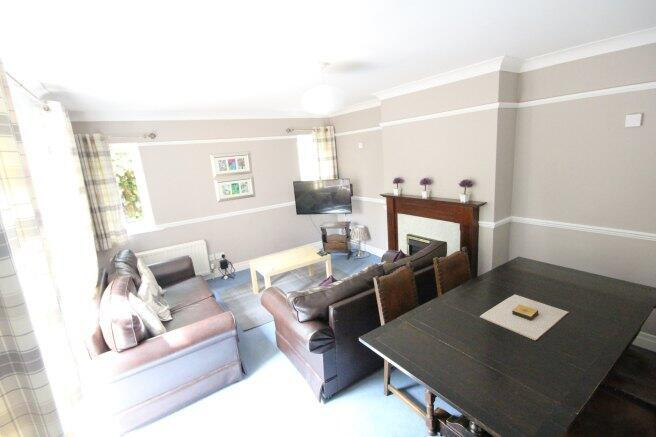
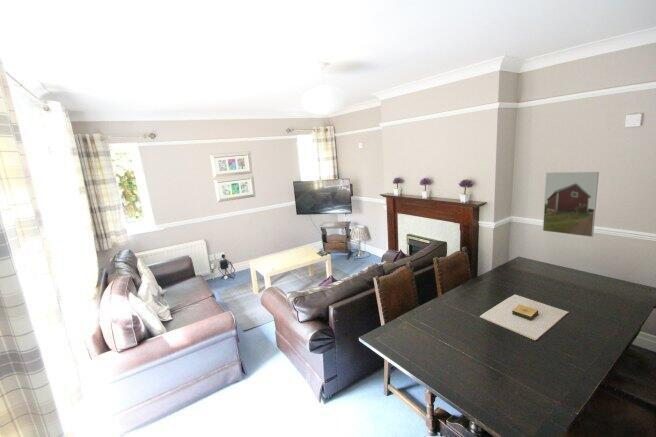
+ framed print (568, 203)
